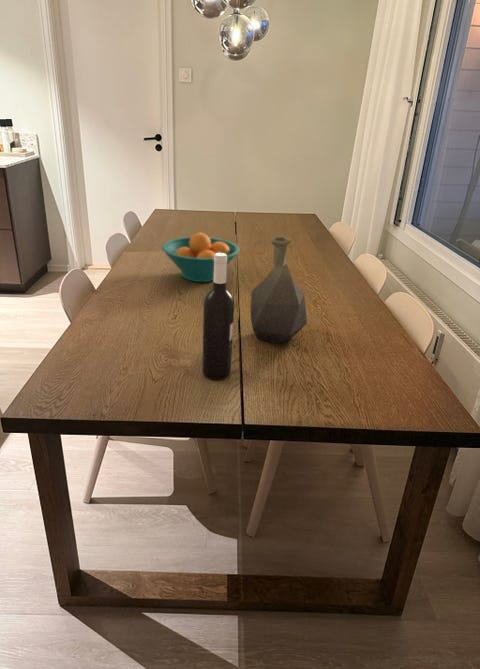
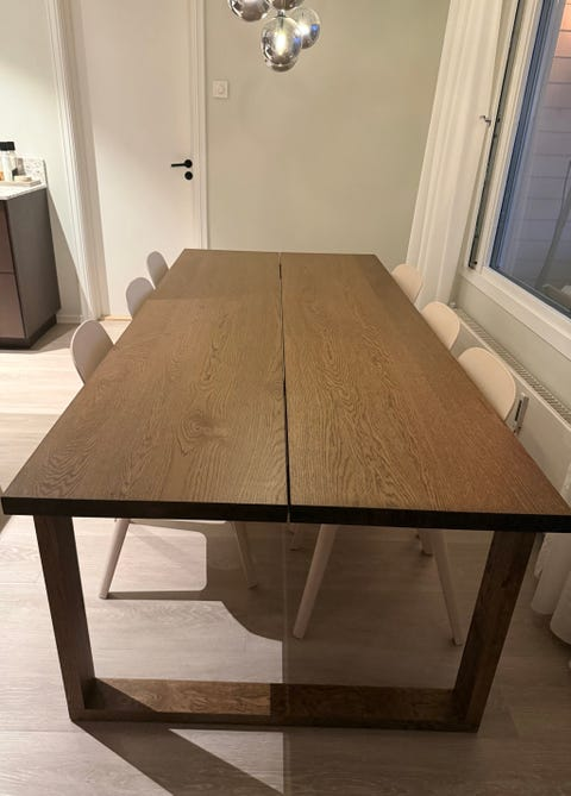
- wine bottle (218, 317)
- fruit bowl (200, 255)
- vase (278, 289)
